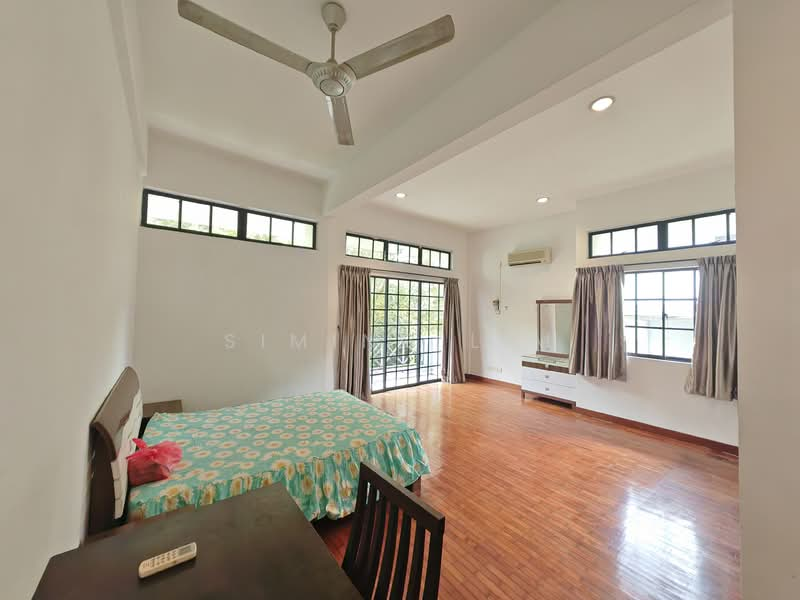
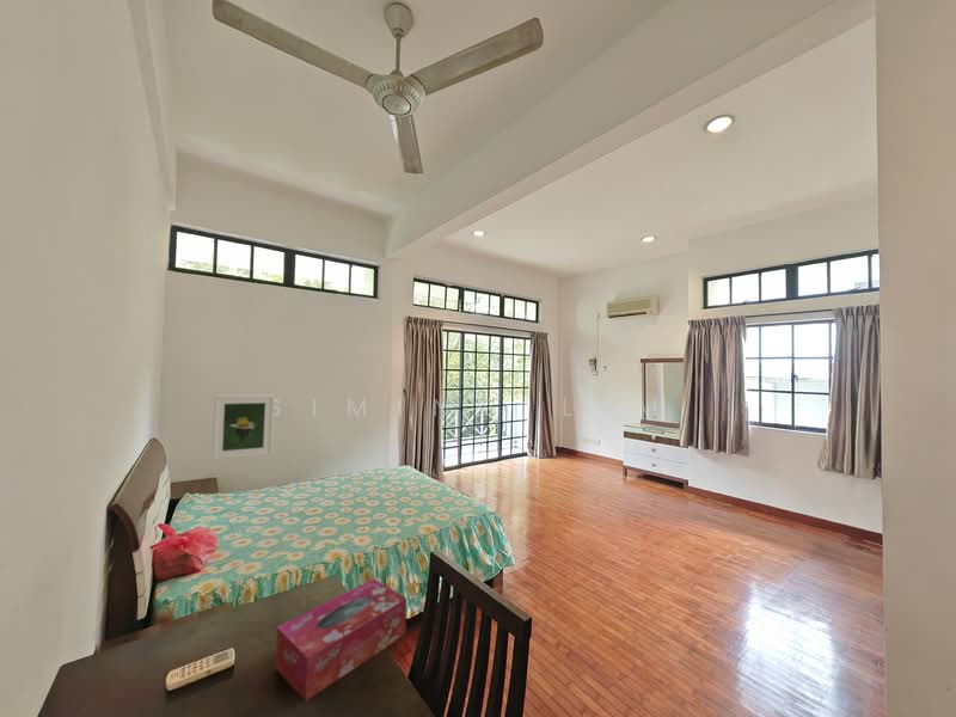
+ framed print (244, 425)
+ tissue box (345, 630)
